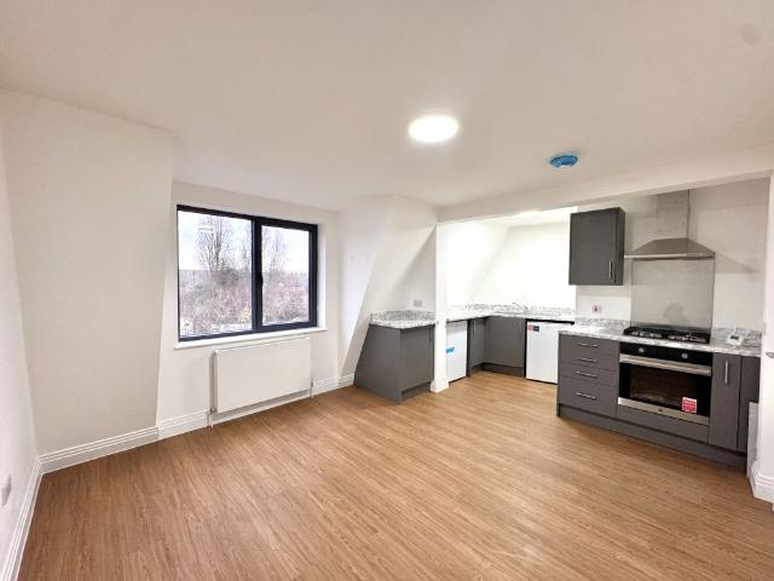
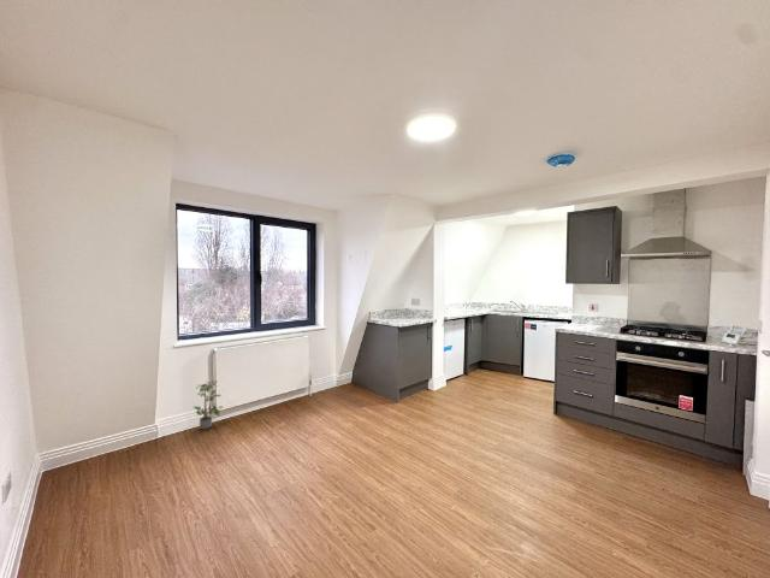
+ potted plant (211, 400)
